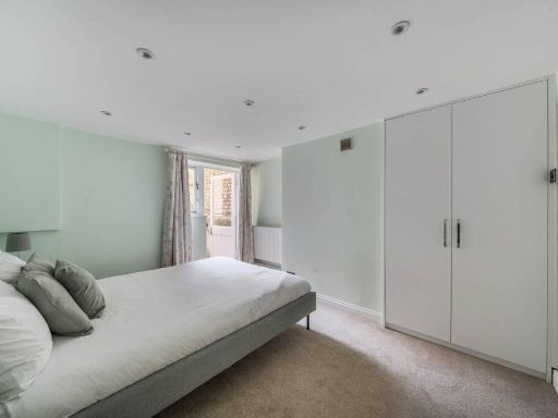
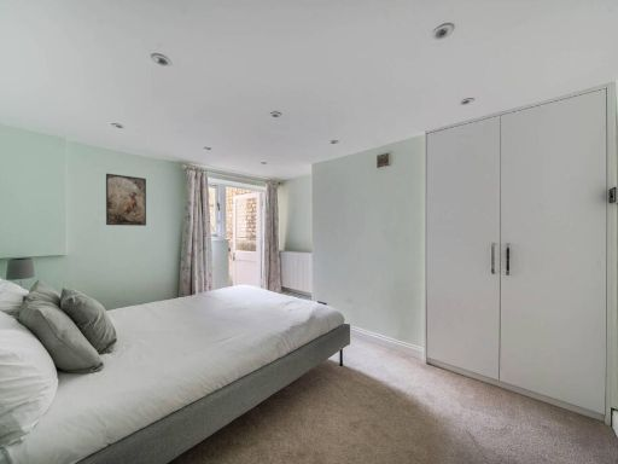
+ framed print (127, 201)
